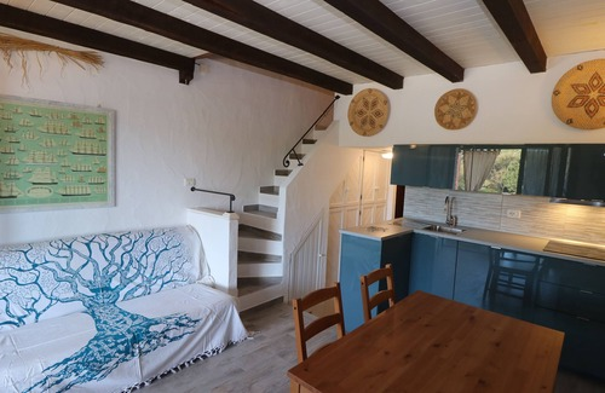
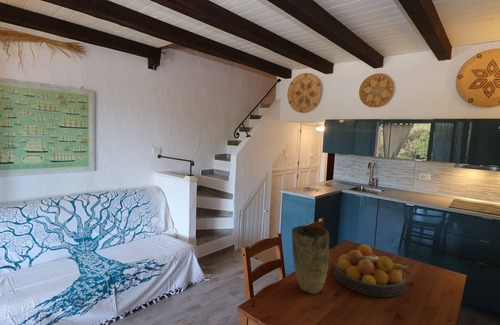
+ vase (308, 259)
+ fruit bowl (368, 265)
